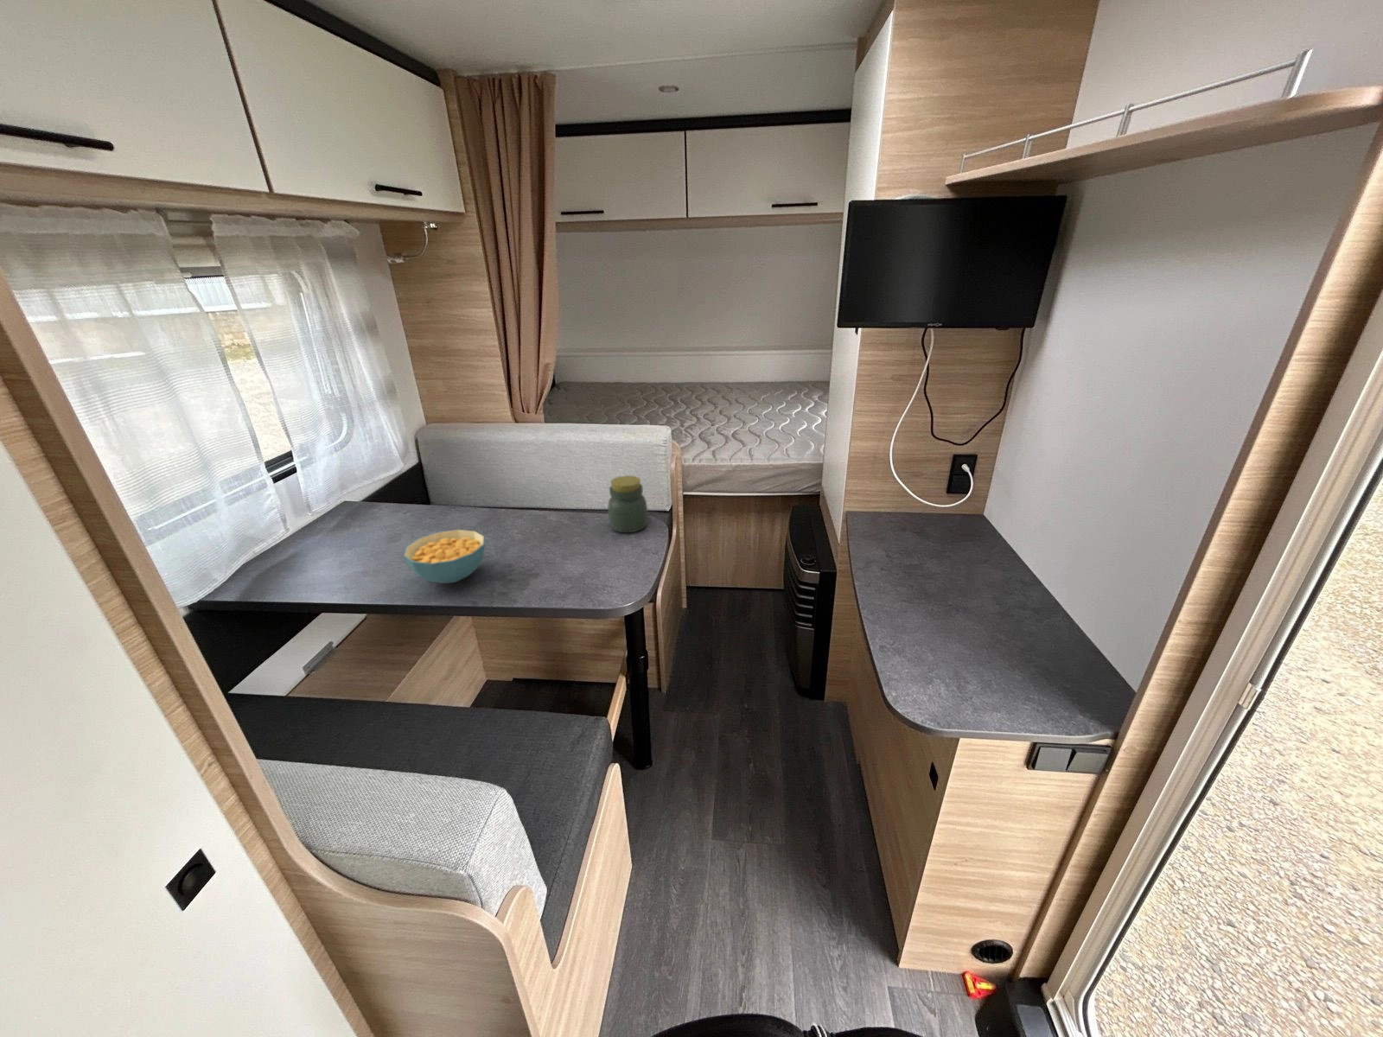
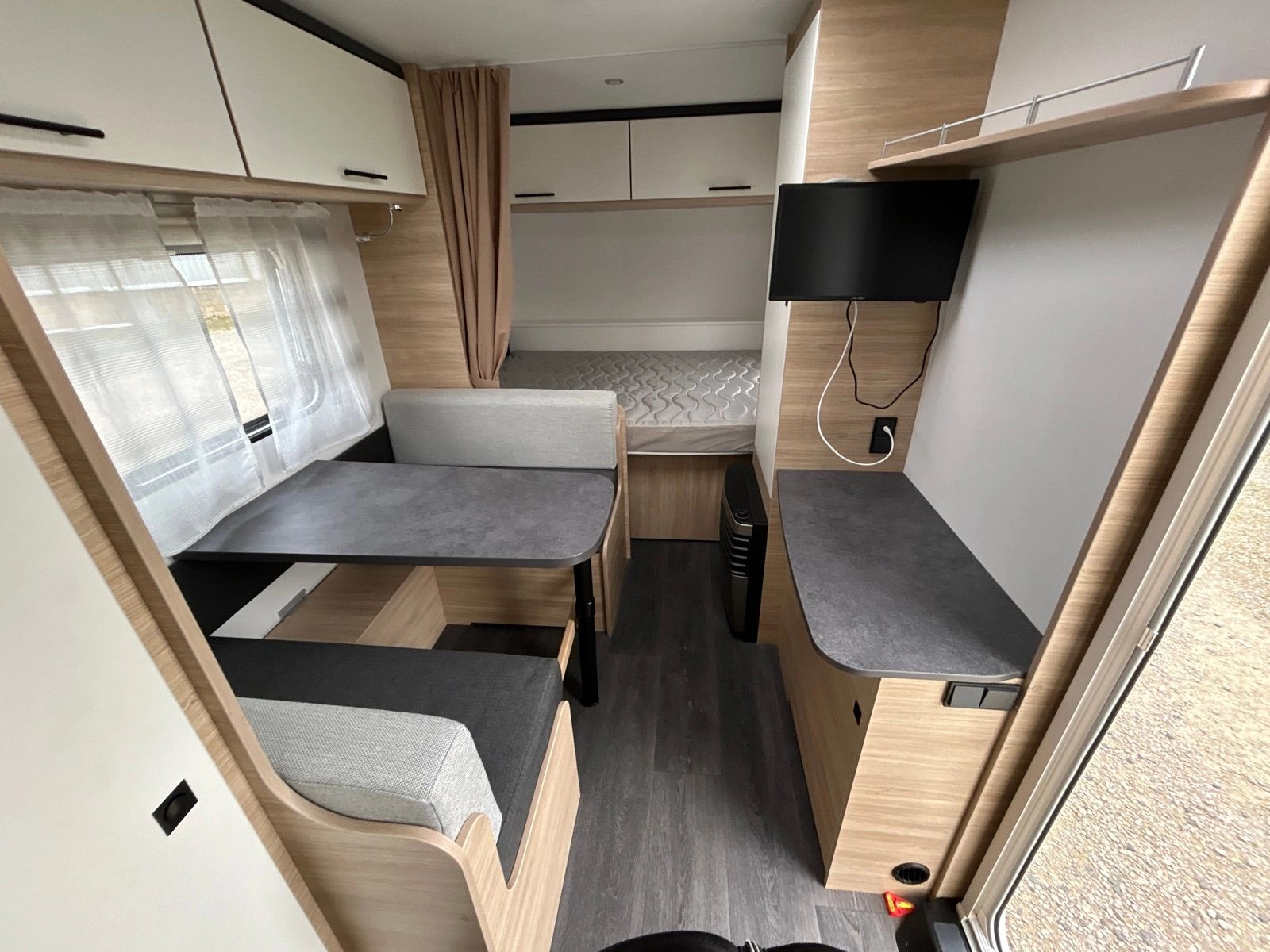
- jar (626, 503)
- cereal bowl (449, 562)
